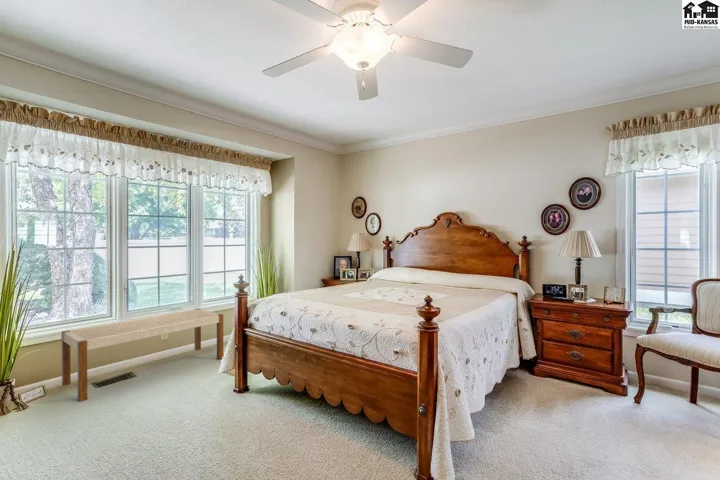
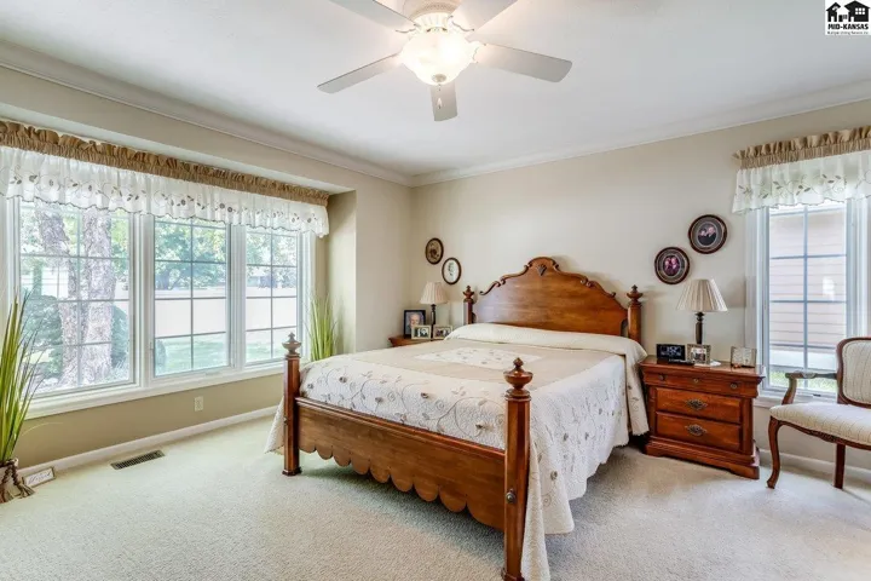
- bench (147, 337)
